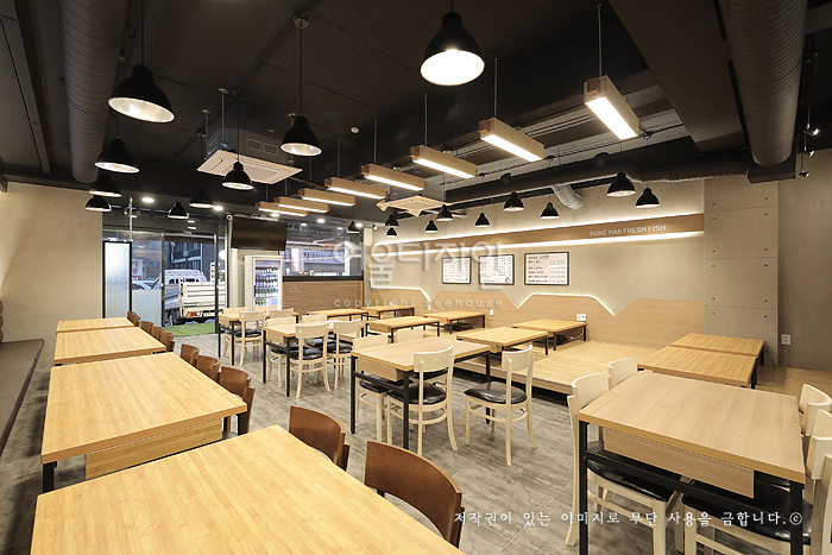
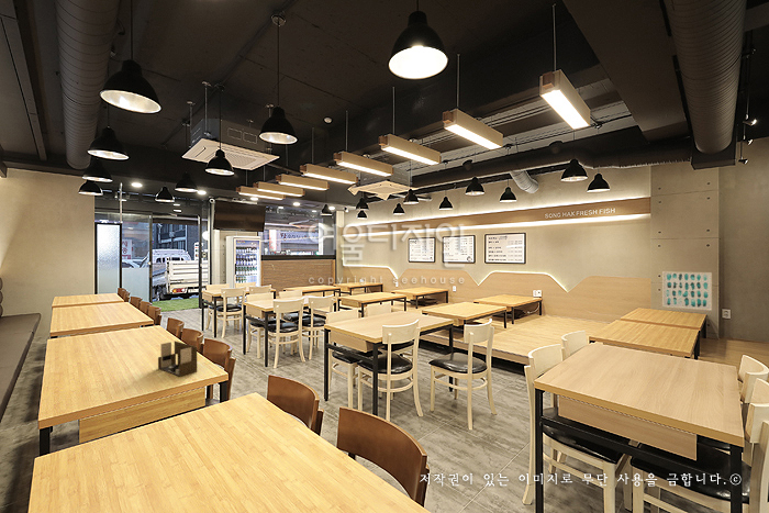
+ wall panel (178, 357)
+ wall art (686, 290)
